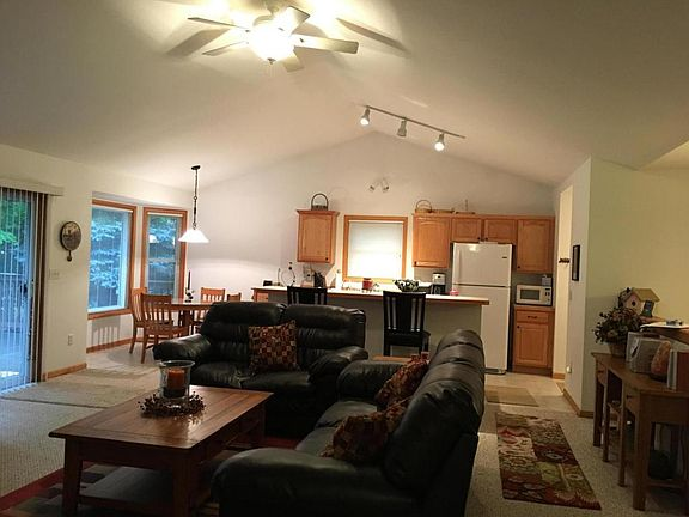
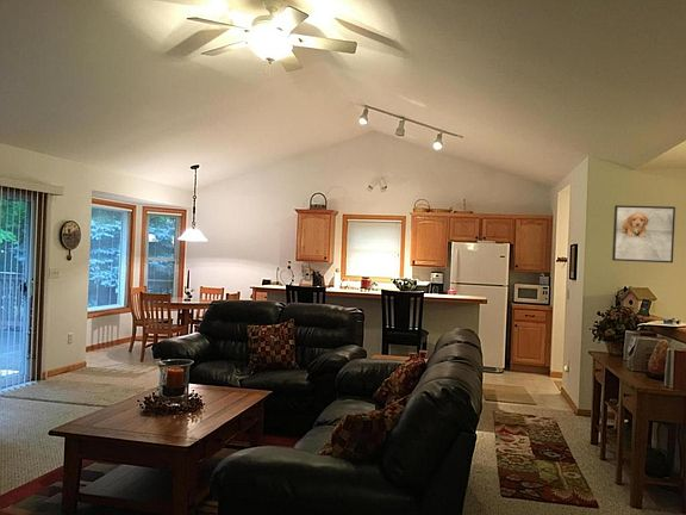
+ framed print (643, 234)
